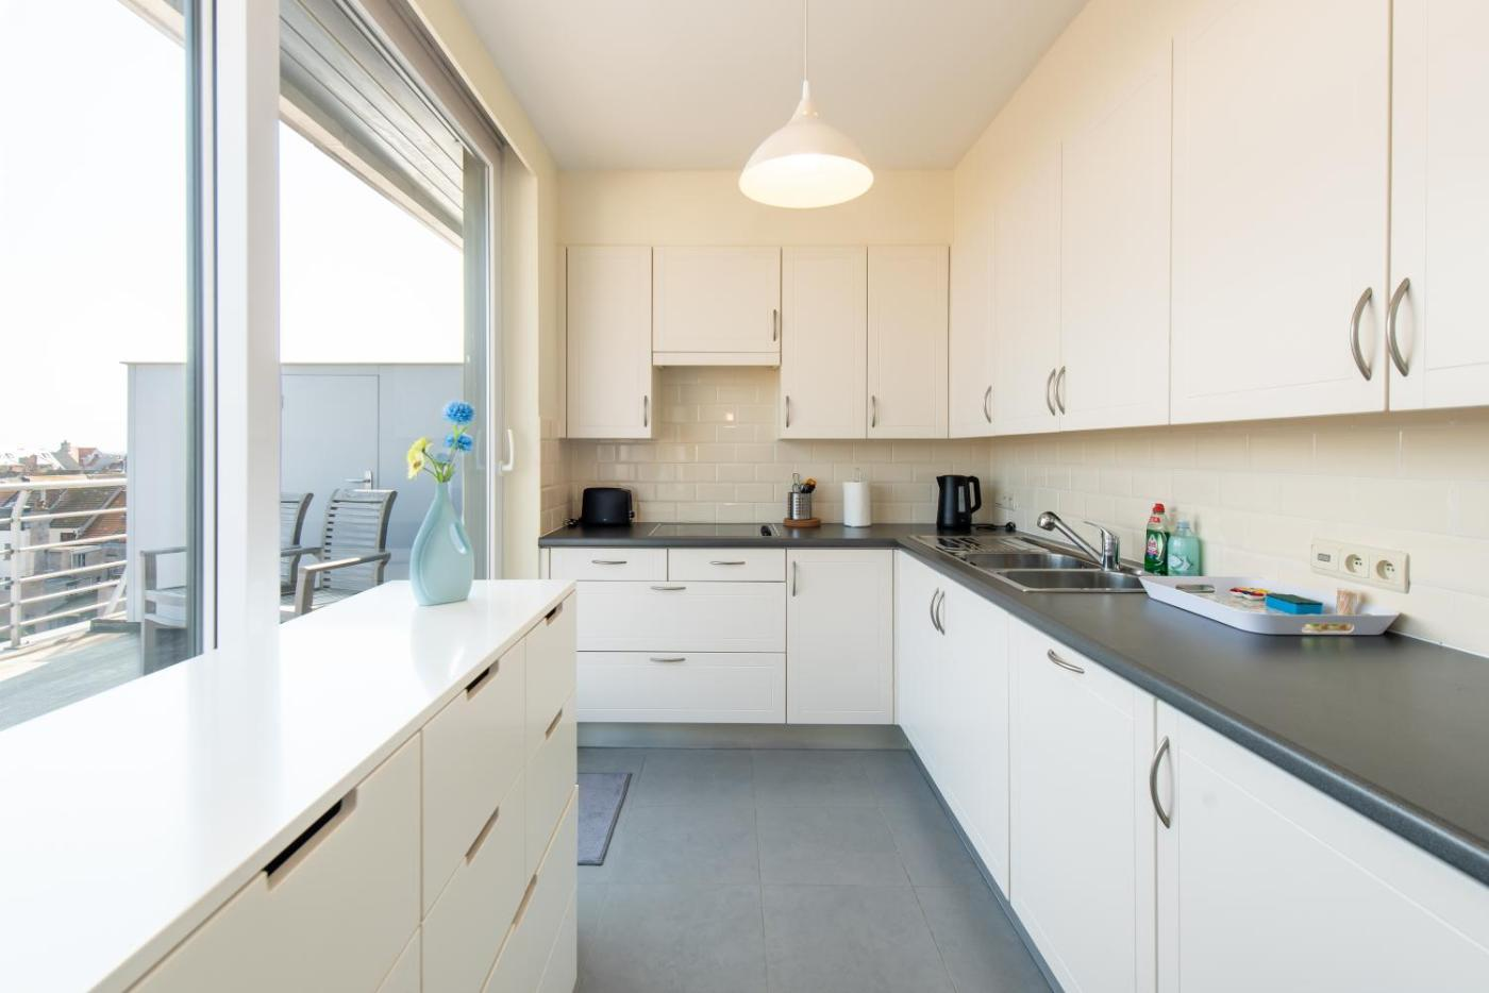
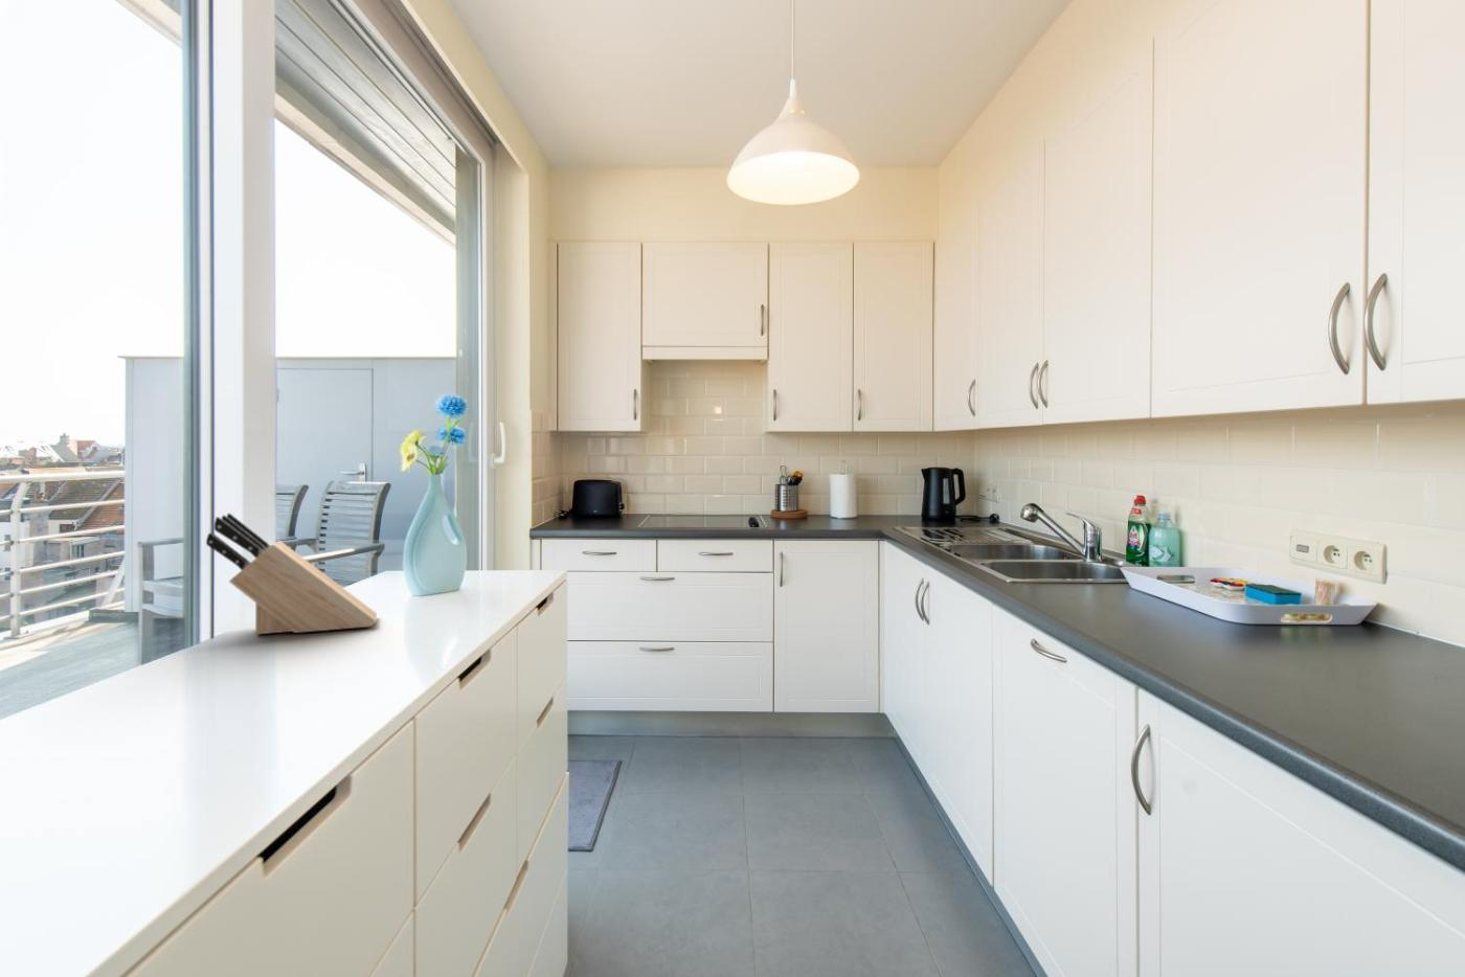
+ knife block (296, 570)
